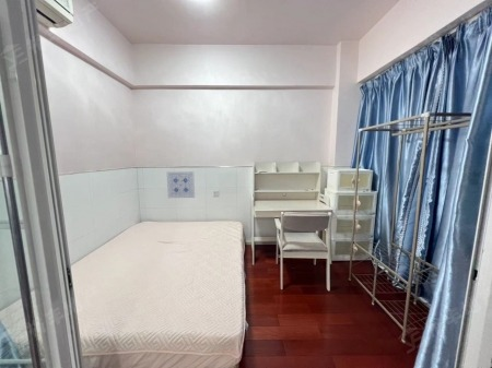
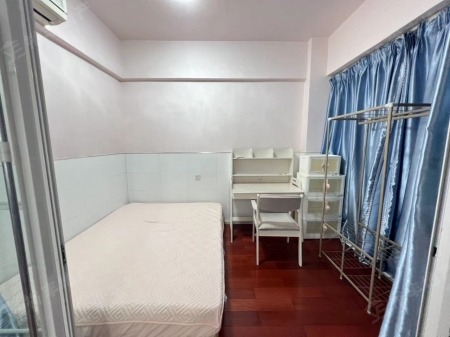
- wall art (180, 185)
